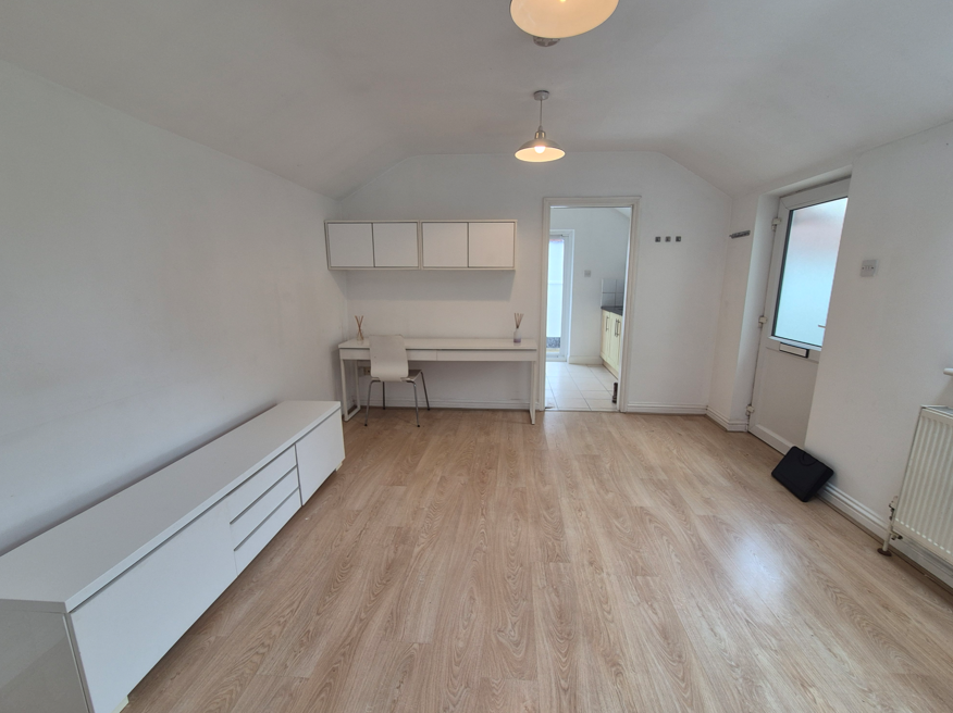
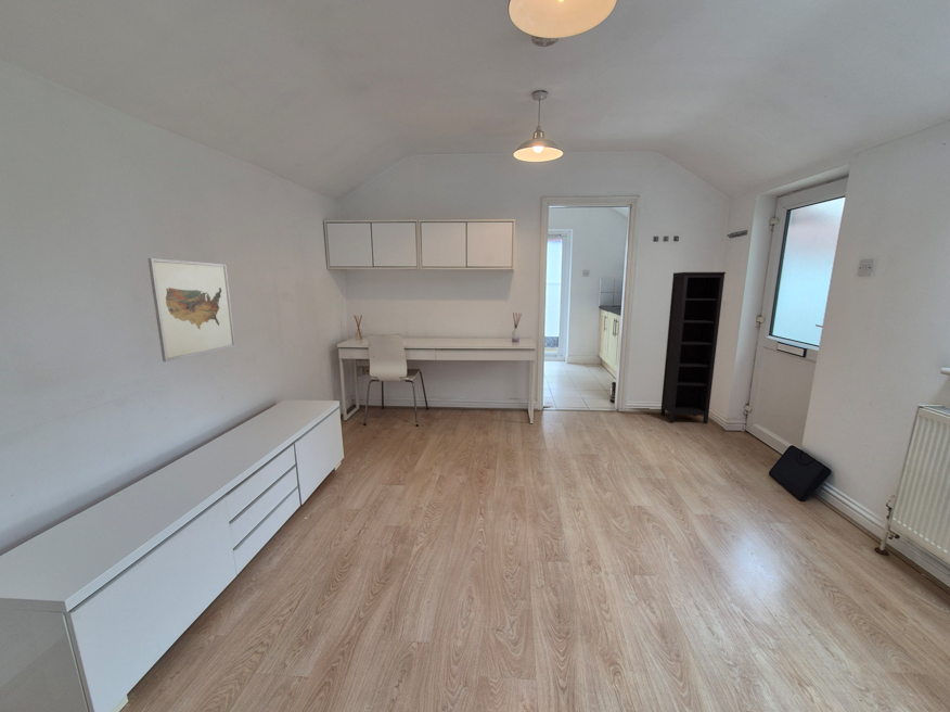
+ wall art (197, 308)
+ bookcase (690, 347)
